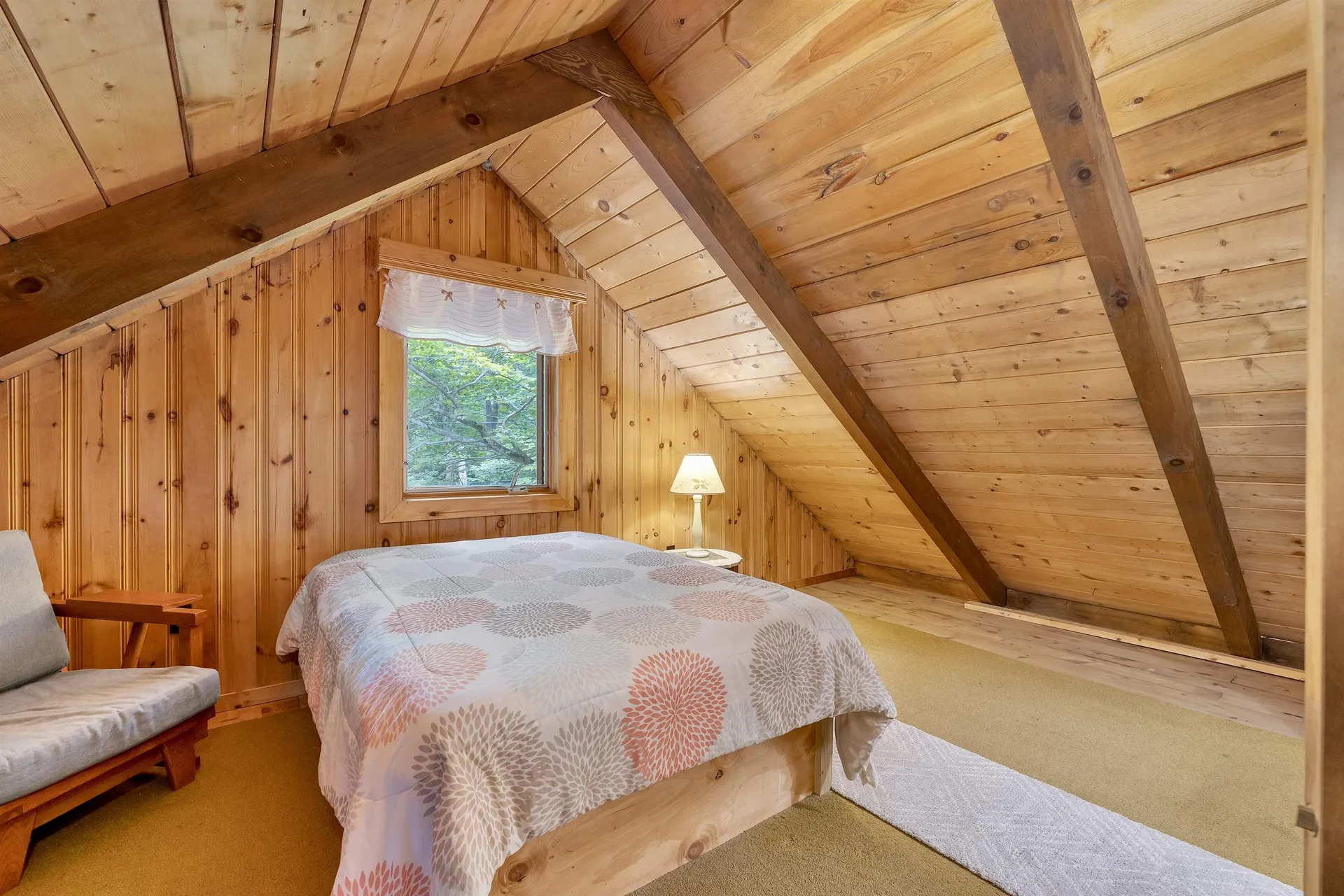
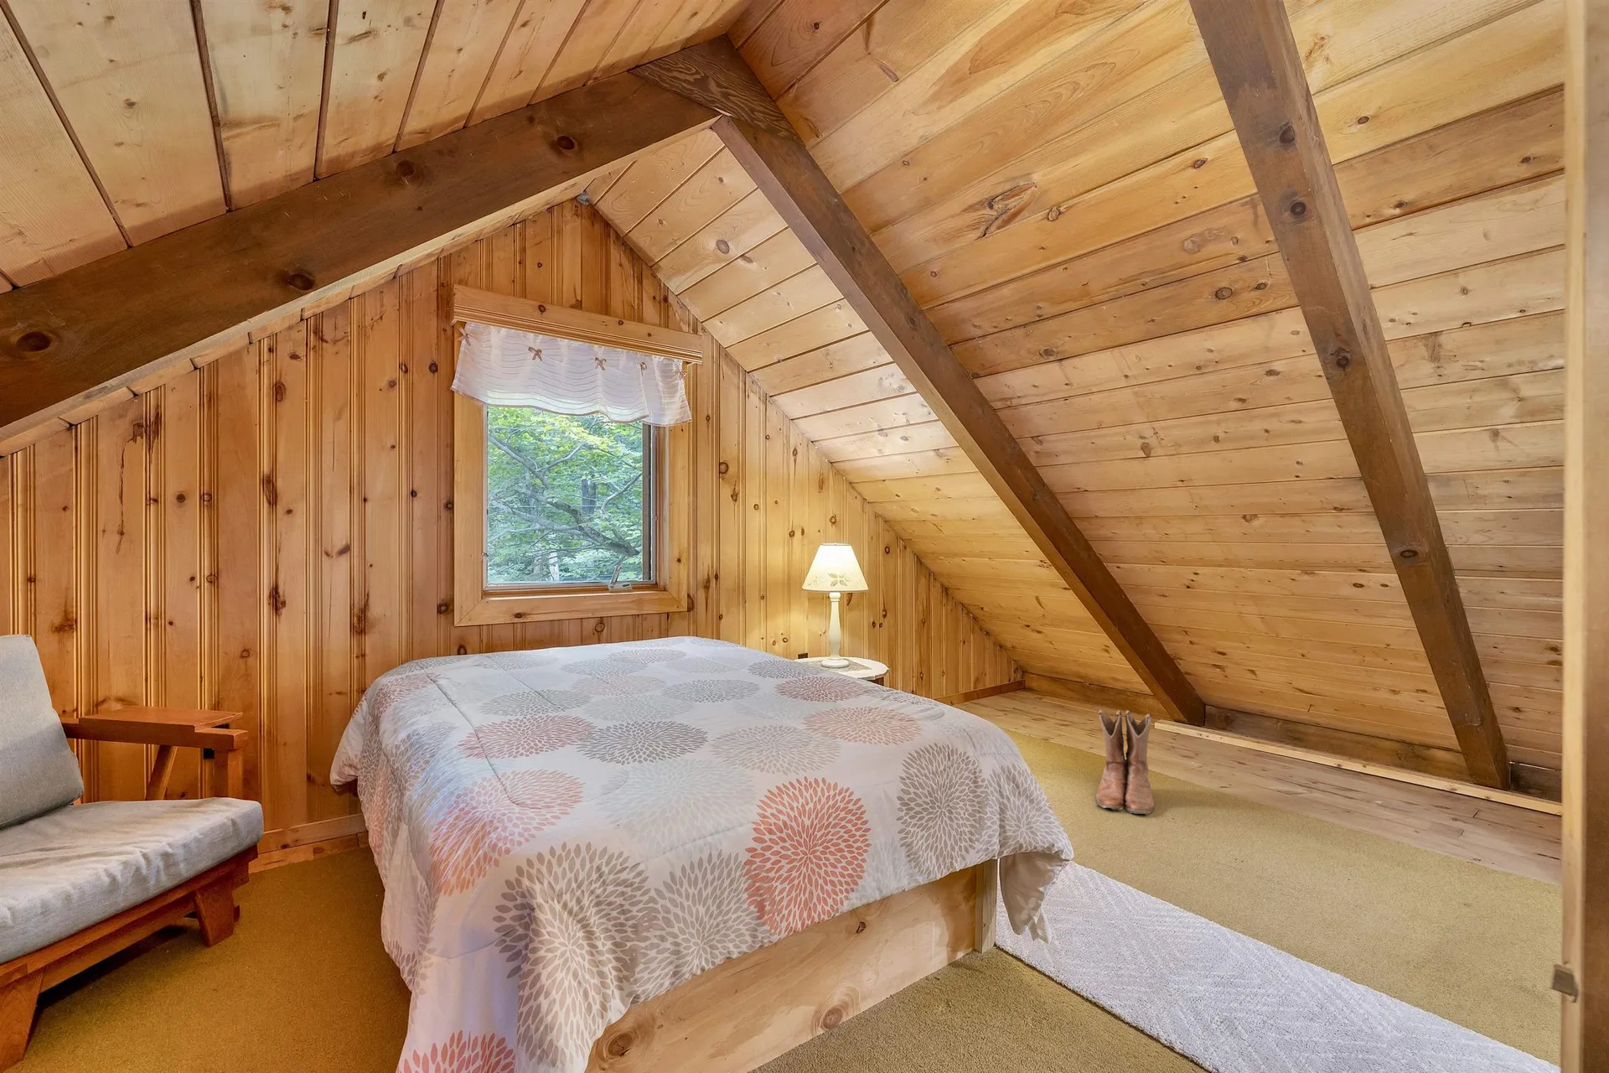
+ boots (1124, 757)
